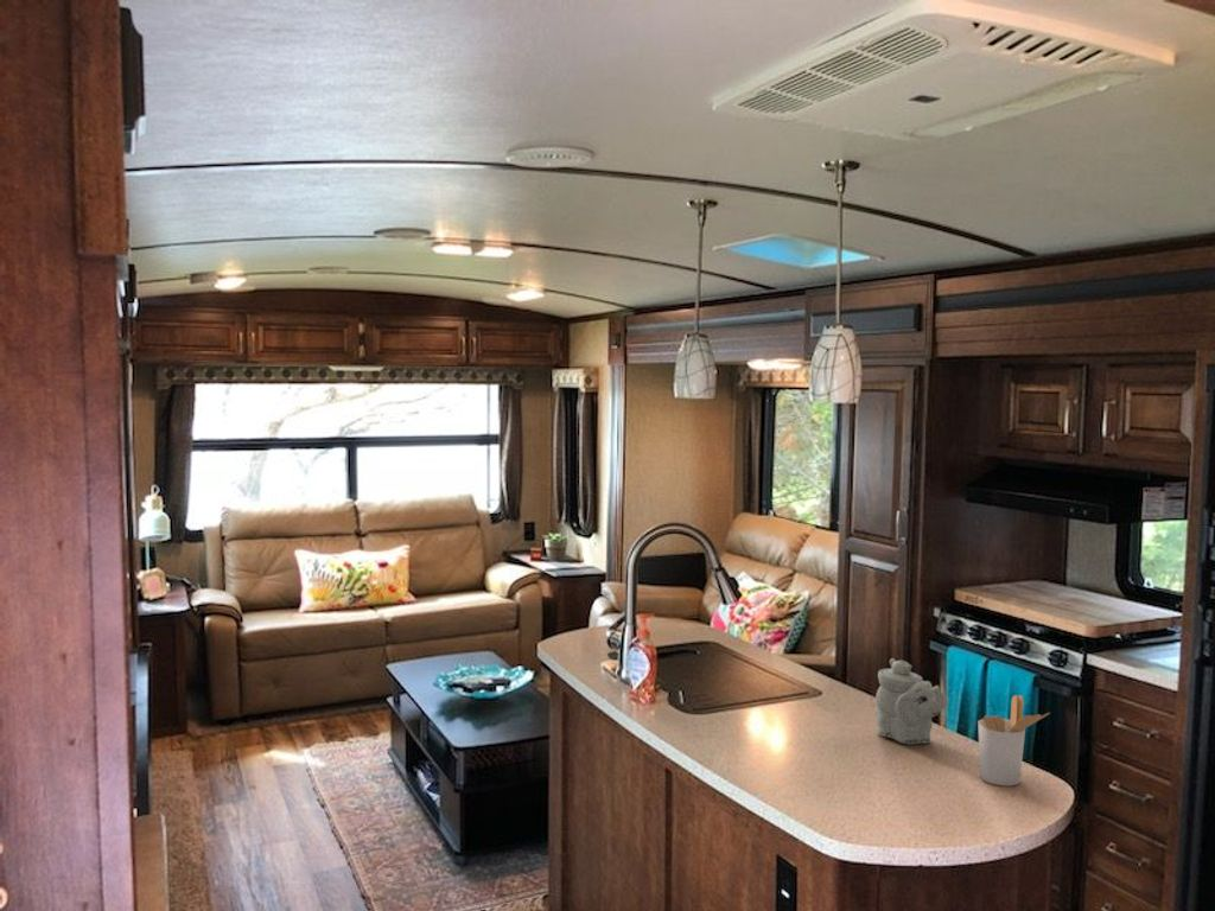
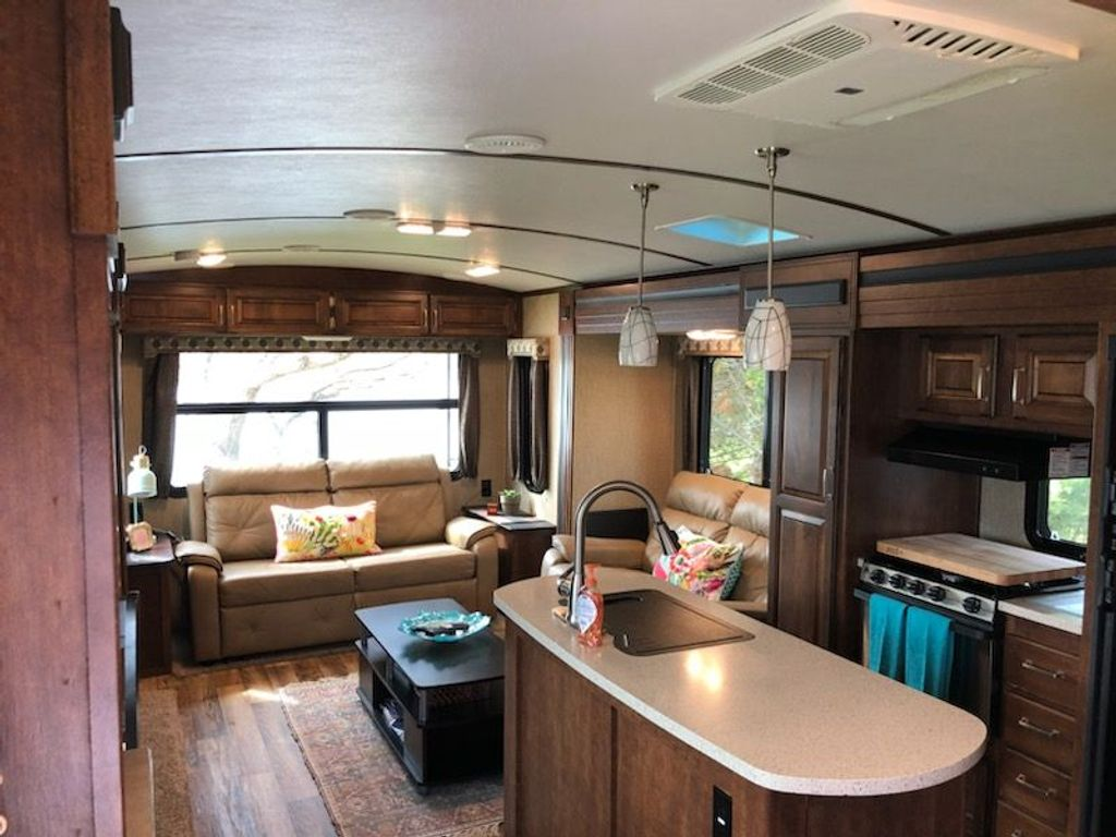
- teapot (911, 701)
- utensil holder (1011, 741)
